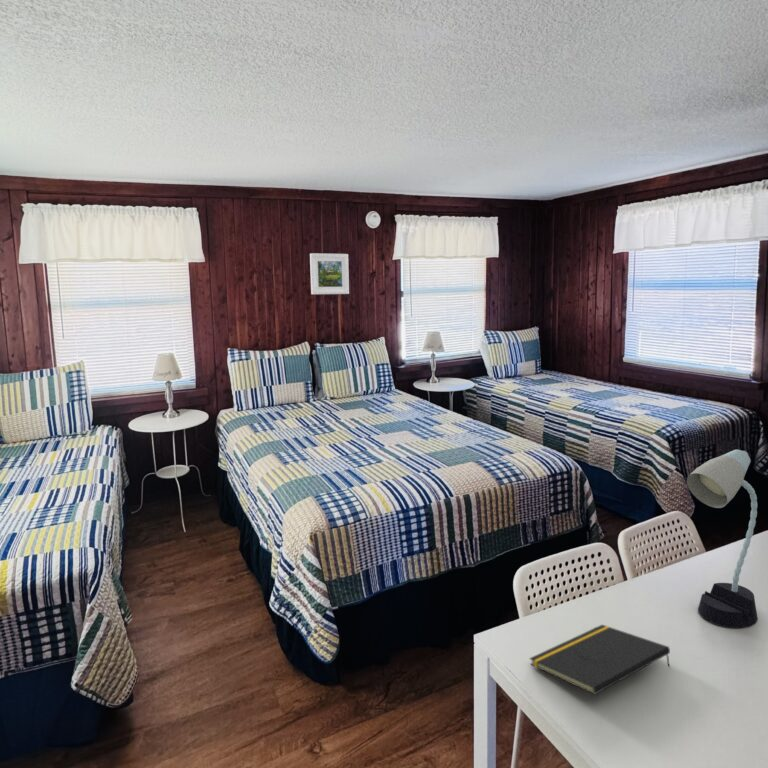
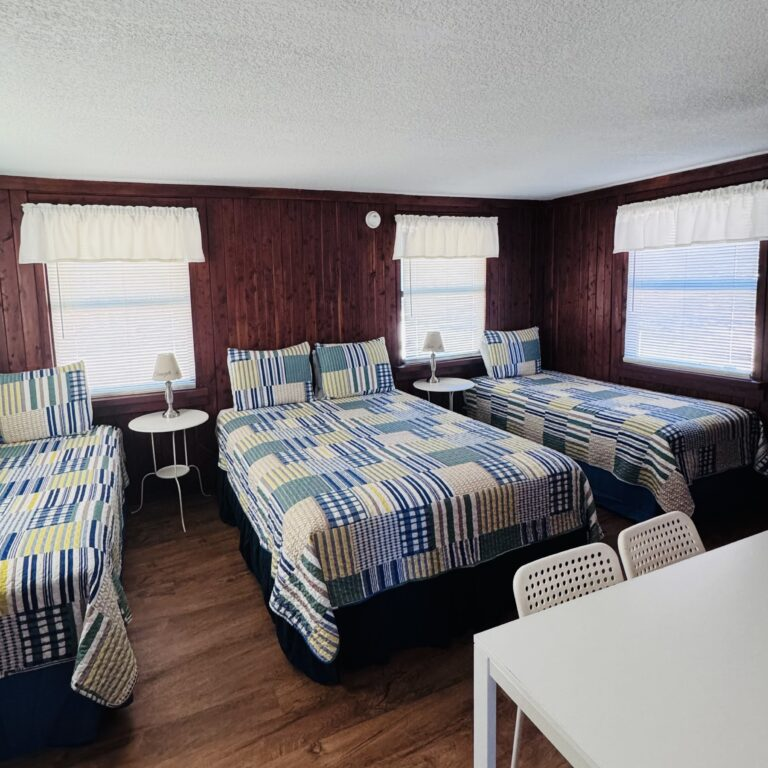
- notepad (598, 655)
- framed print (329, 274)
- desk lamp (744, 541)
